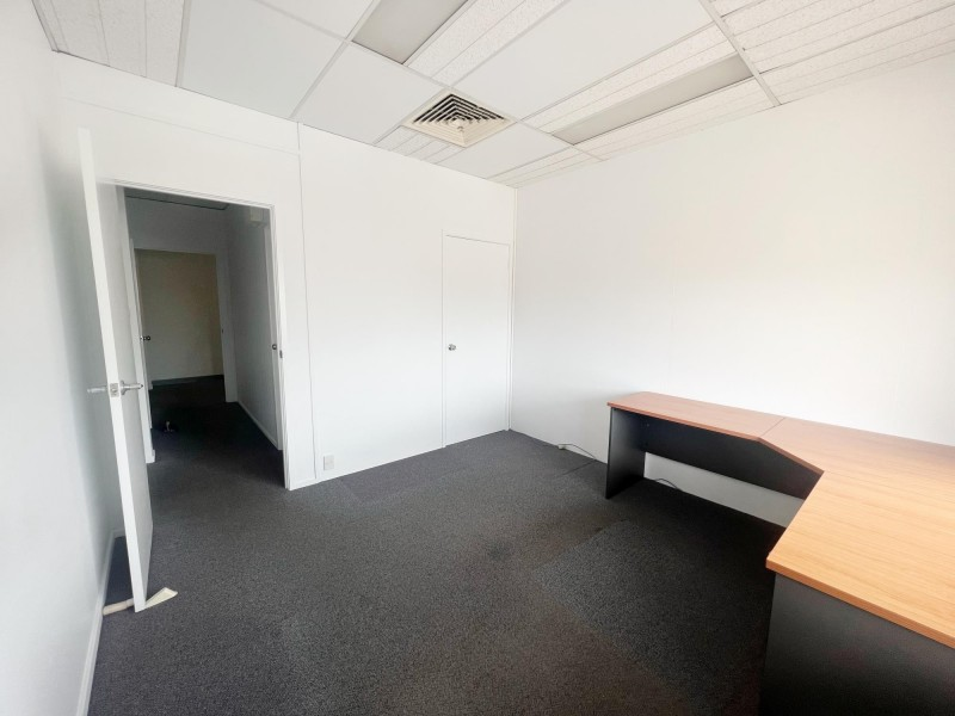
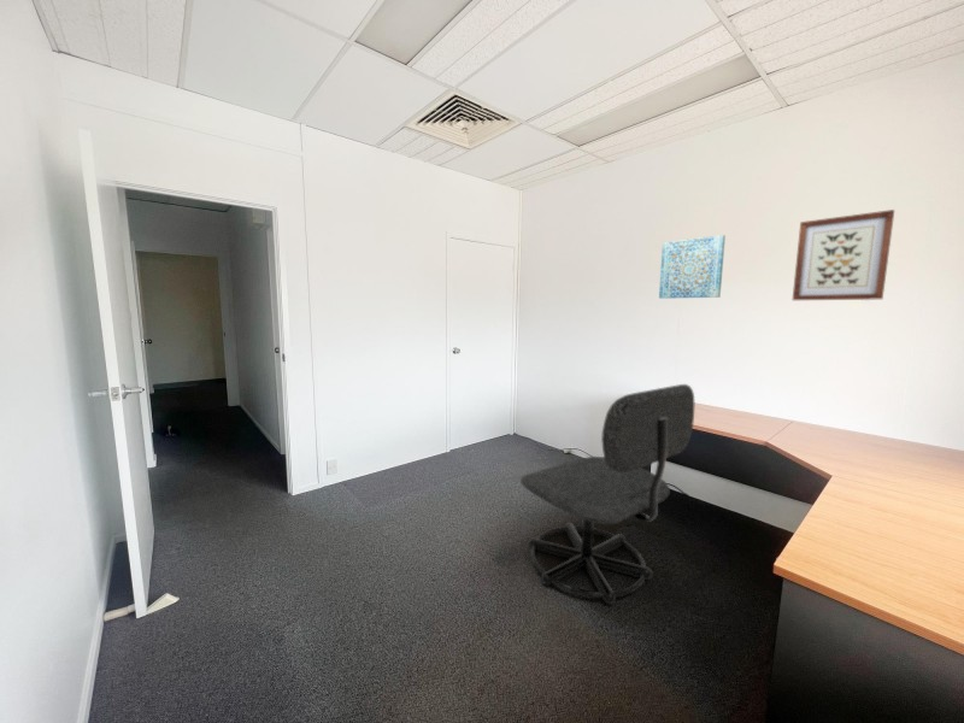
+ office chair (598, 475)
+ wall art (689, 269)
+ wall art (839, 258)
